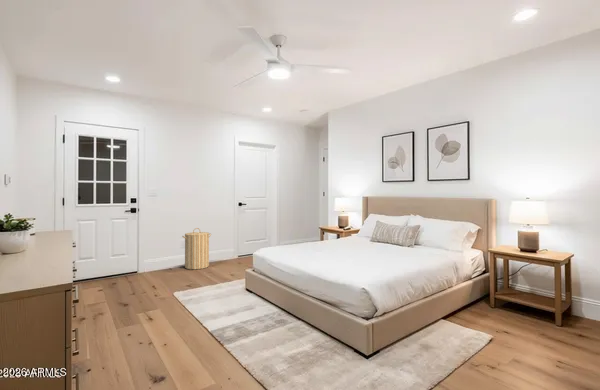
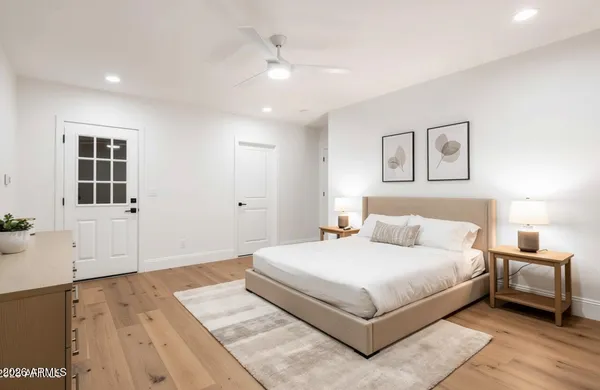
- laundry hamper (197, 247)
